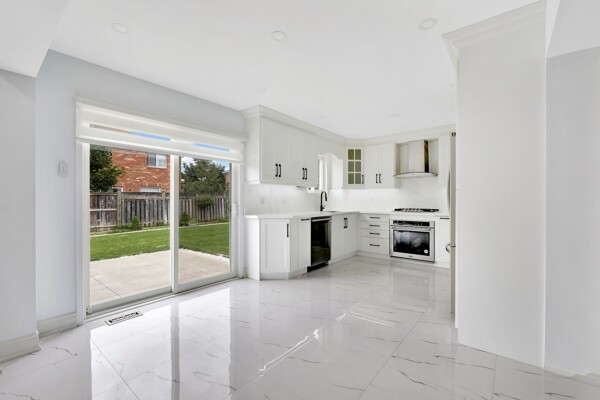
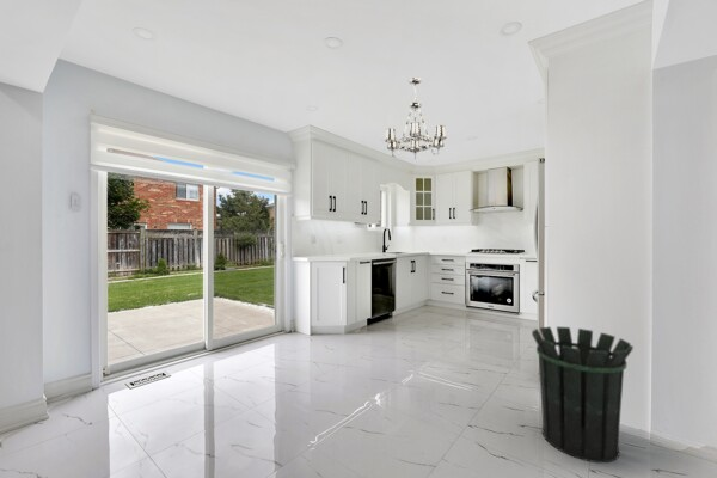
+ chandelier (415, 117)
+ waste bin (578, 388)
